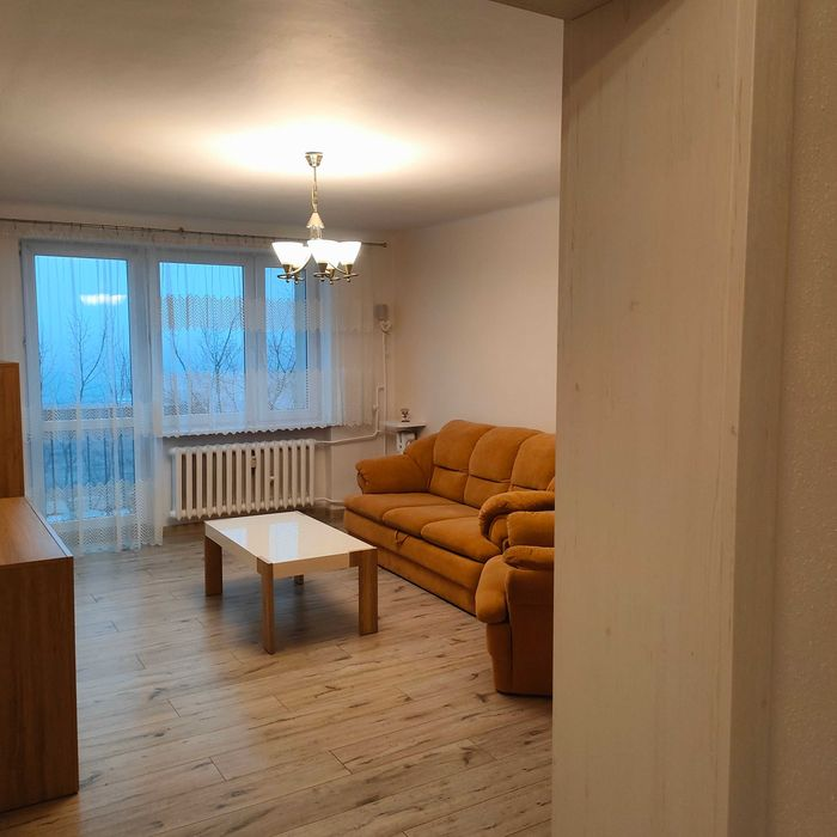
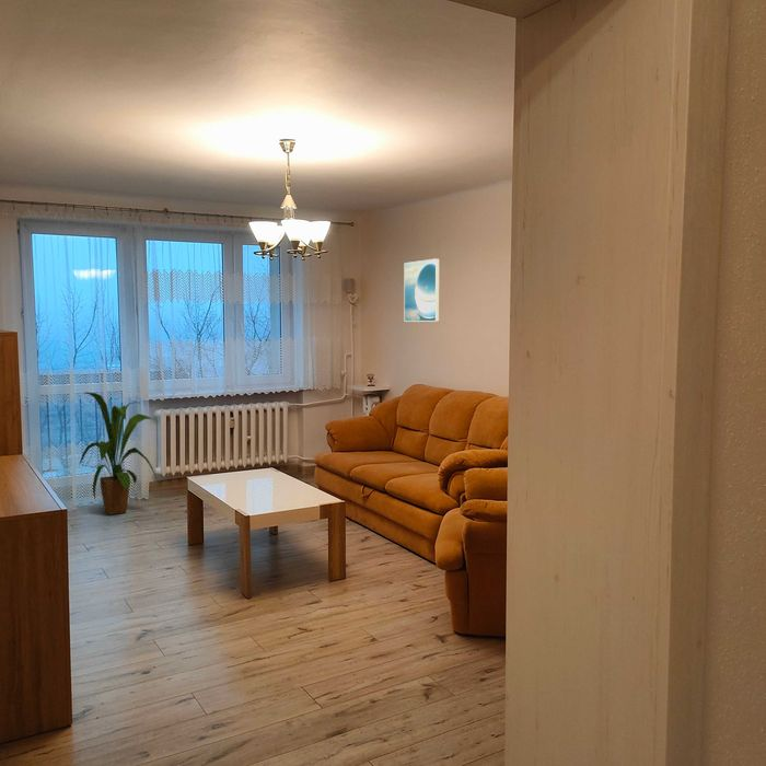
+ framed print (420, 291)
+ house plant (126, 452)
